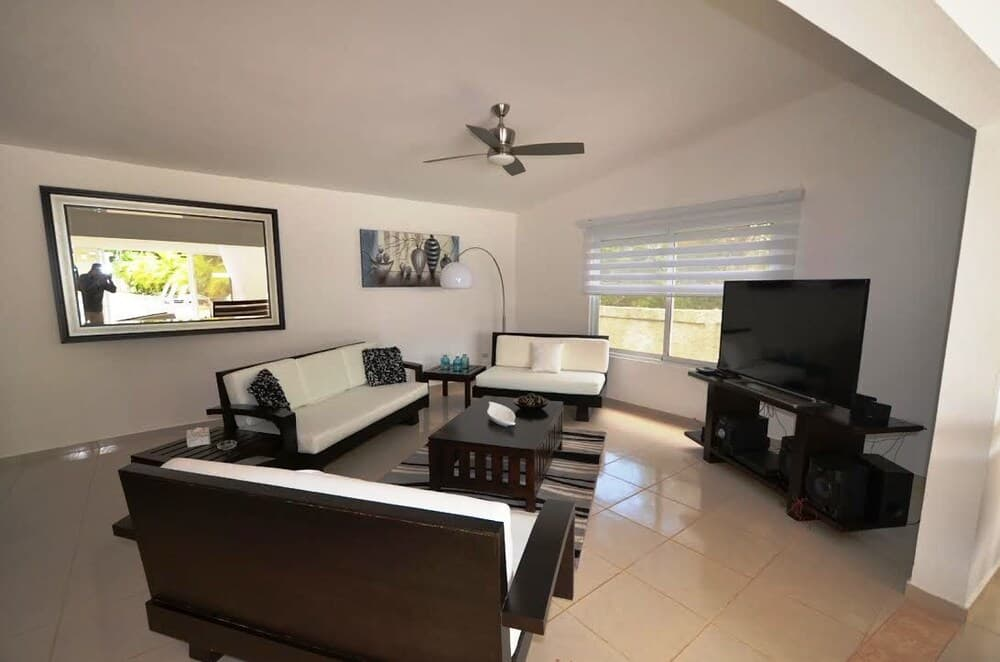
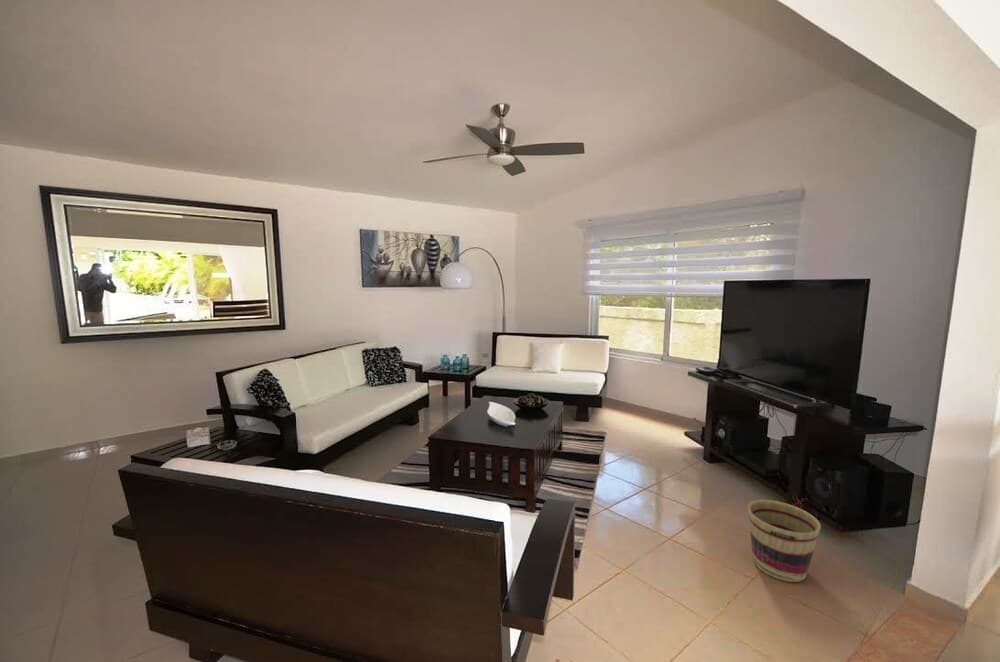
+ basket (780, 541)
